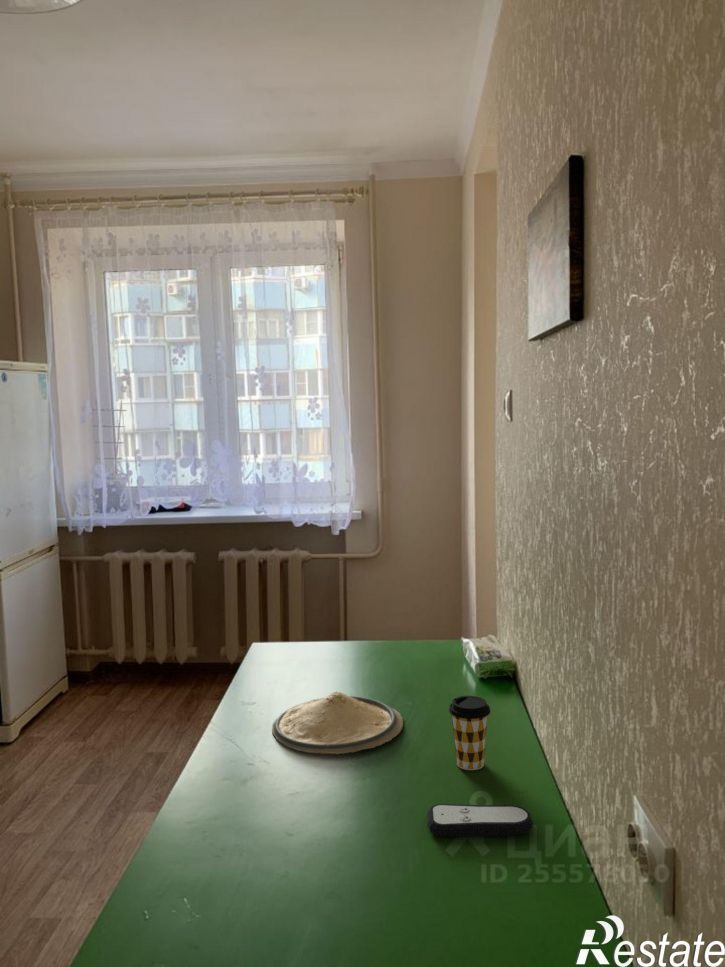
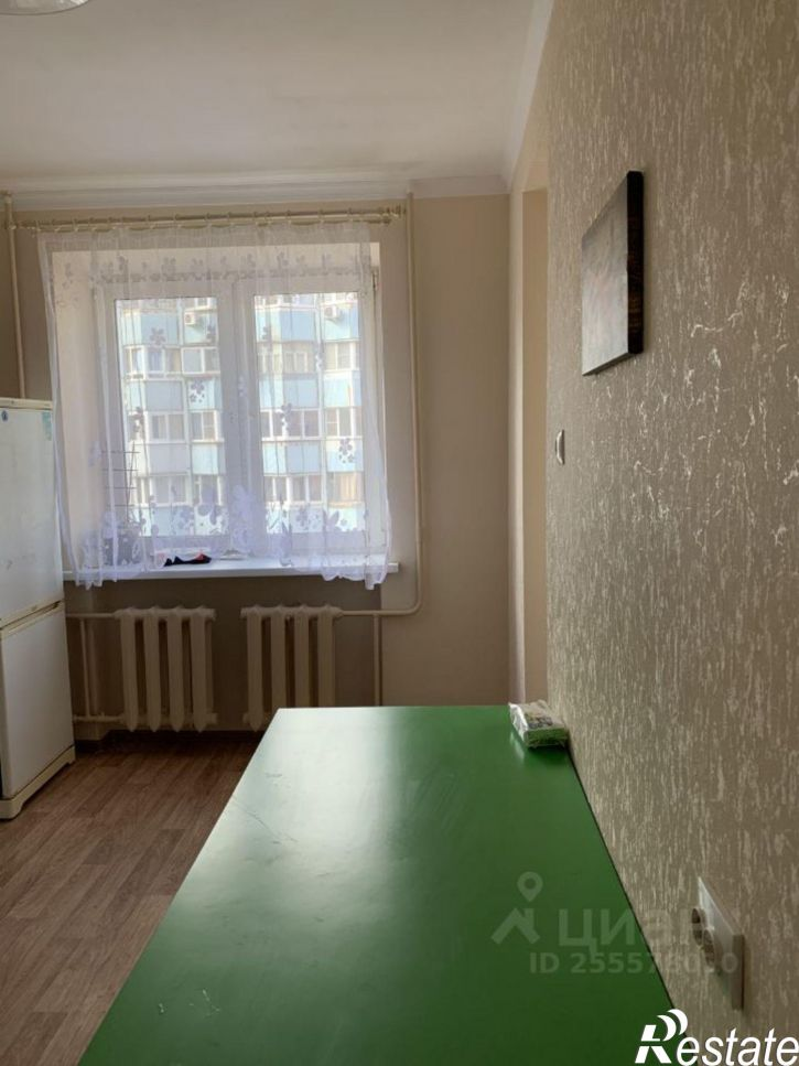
- plate (337, 708)
- coffee cup (469, 733)
- remote control (479, 819)
